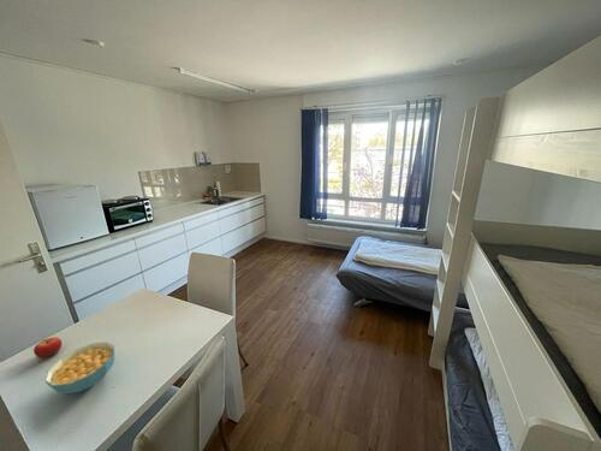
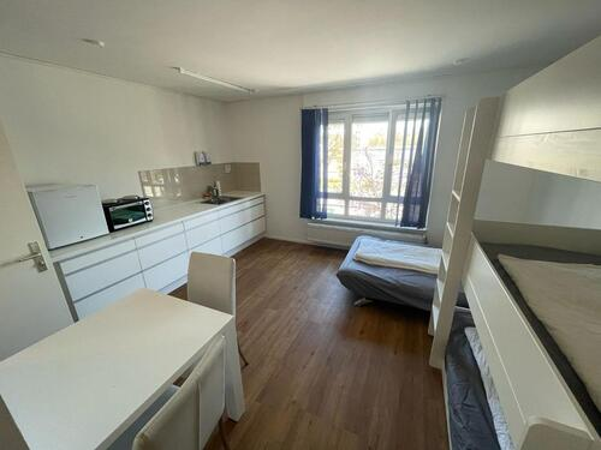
- cereal bowl (85, 370)
- fruit (48, 346)
